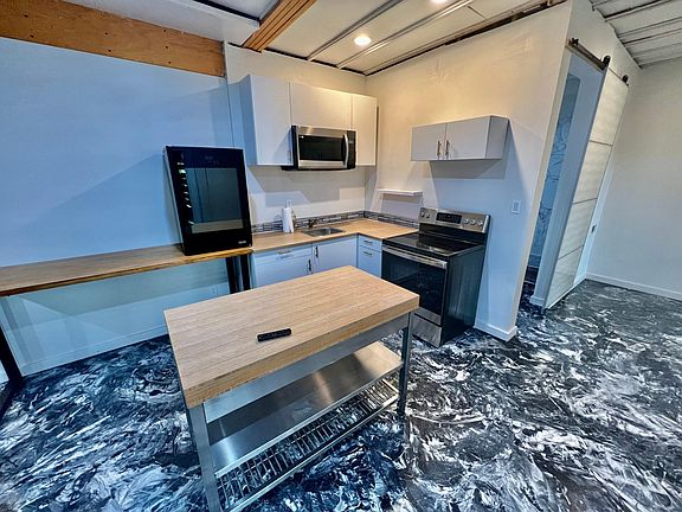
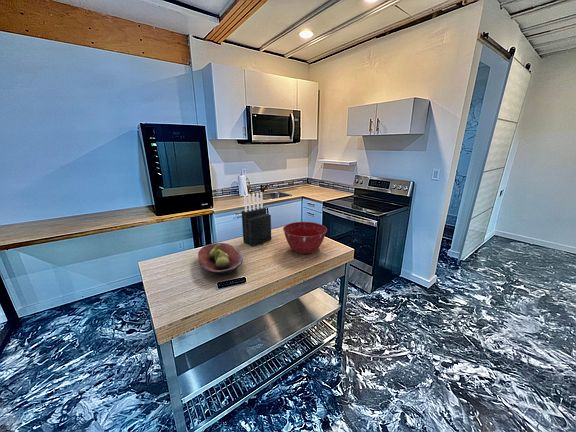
+ knife block (257, 218)
+ fruit bowl (219, 256)
+ mixing bowl (304, 239)
